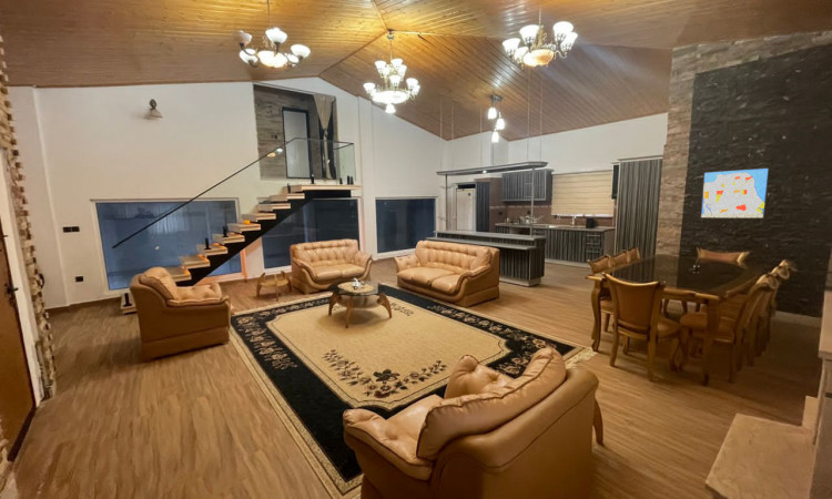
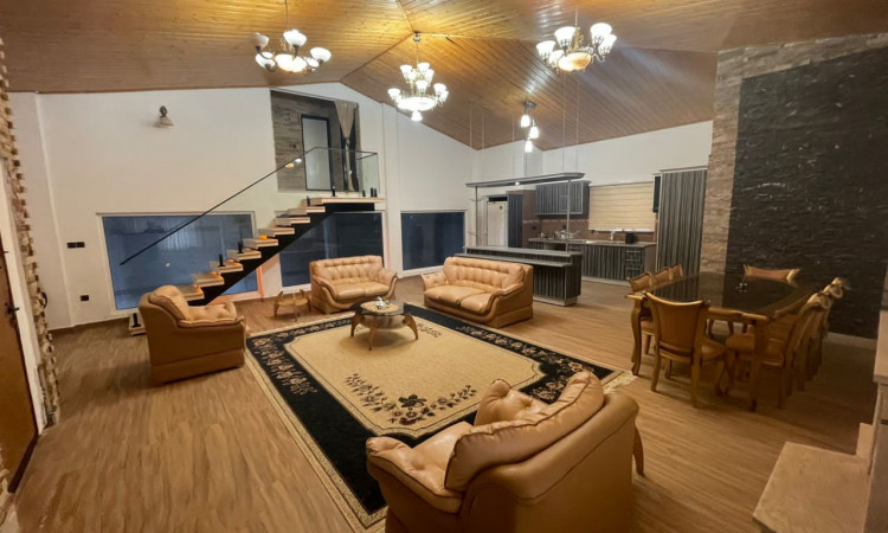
- wall art (732, 194)
